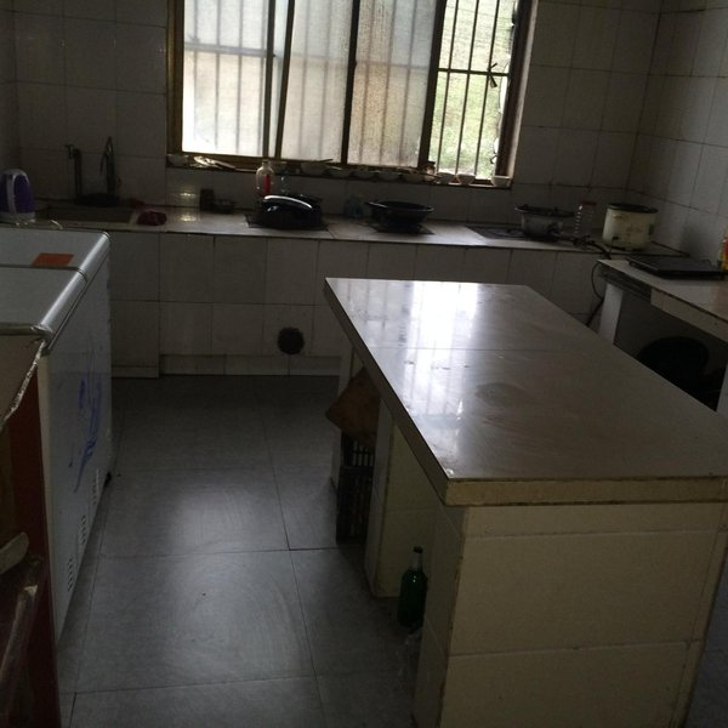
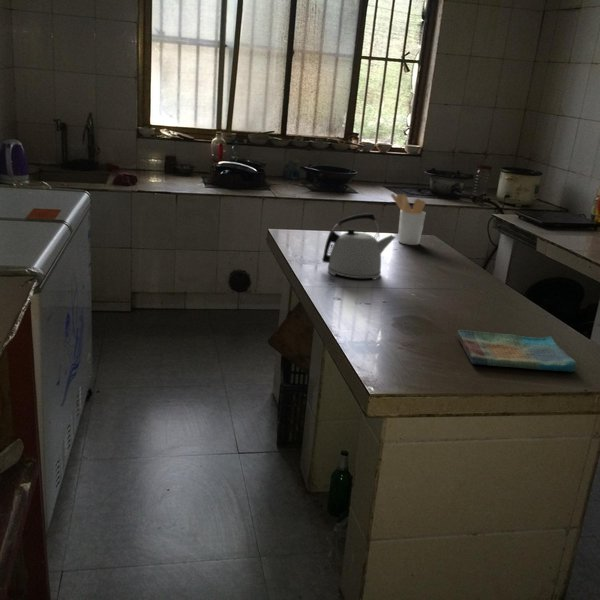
+ dish towel (514, 349)
+ utensil holder (406, 217)
+ kettle (359, 243)
